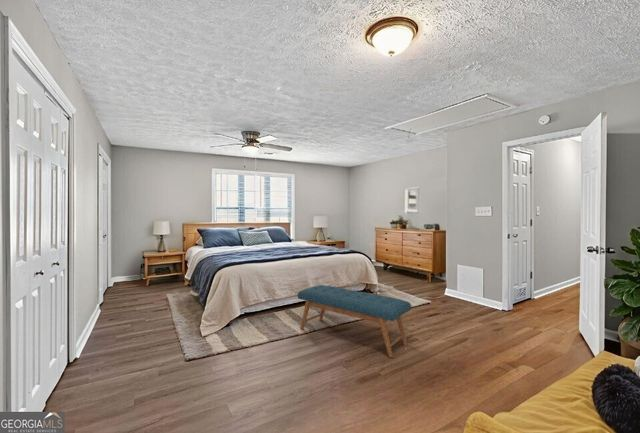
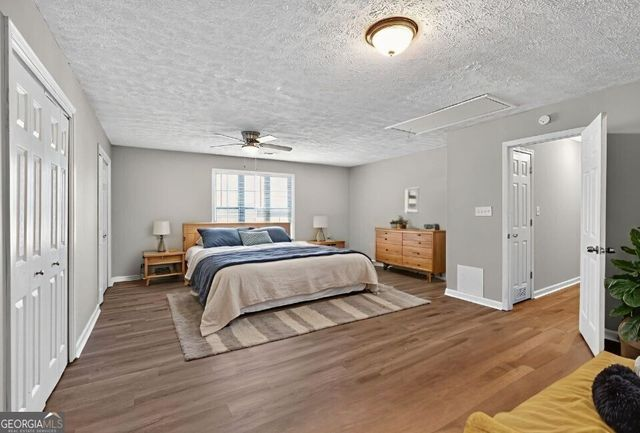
- bench (350, 314)
